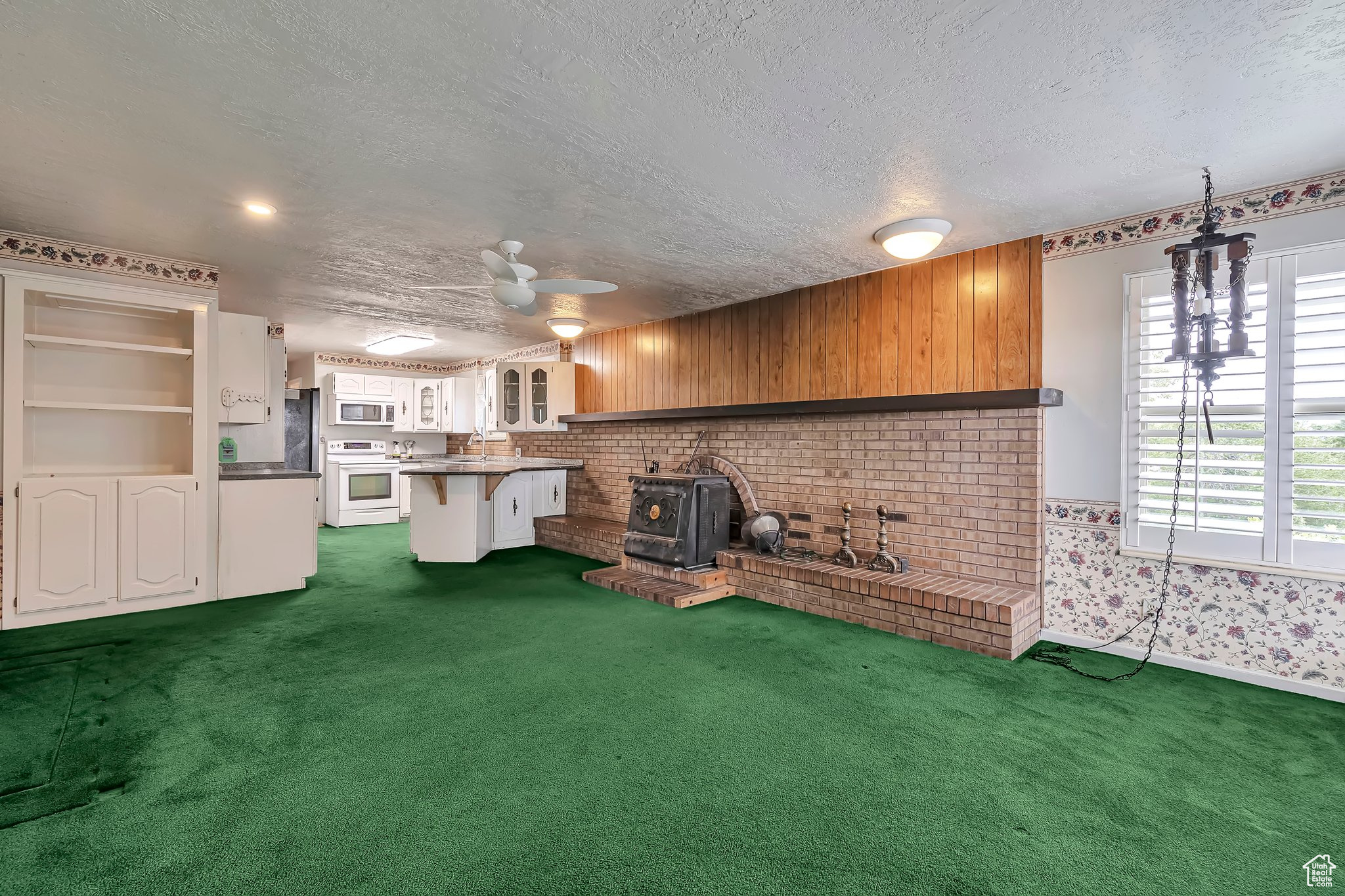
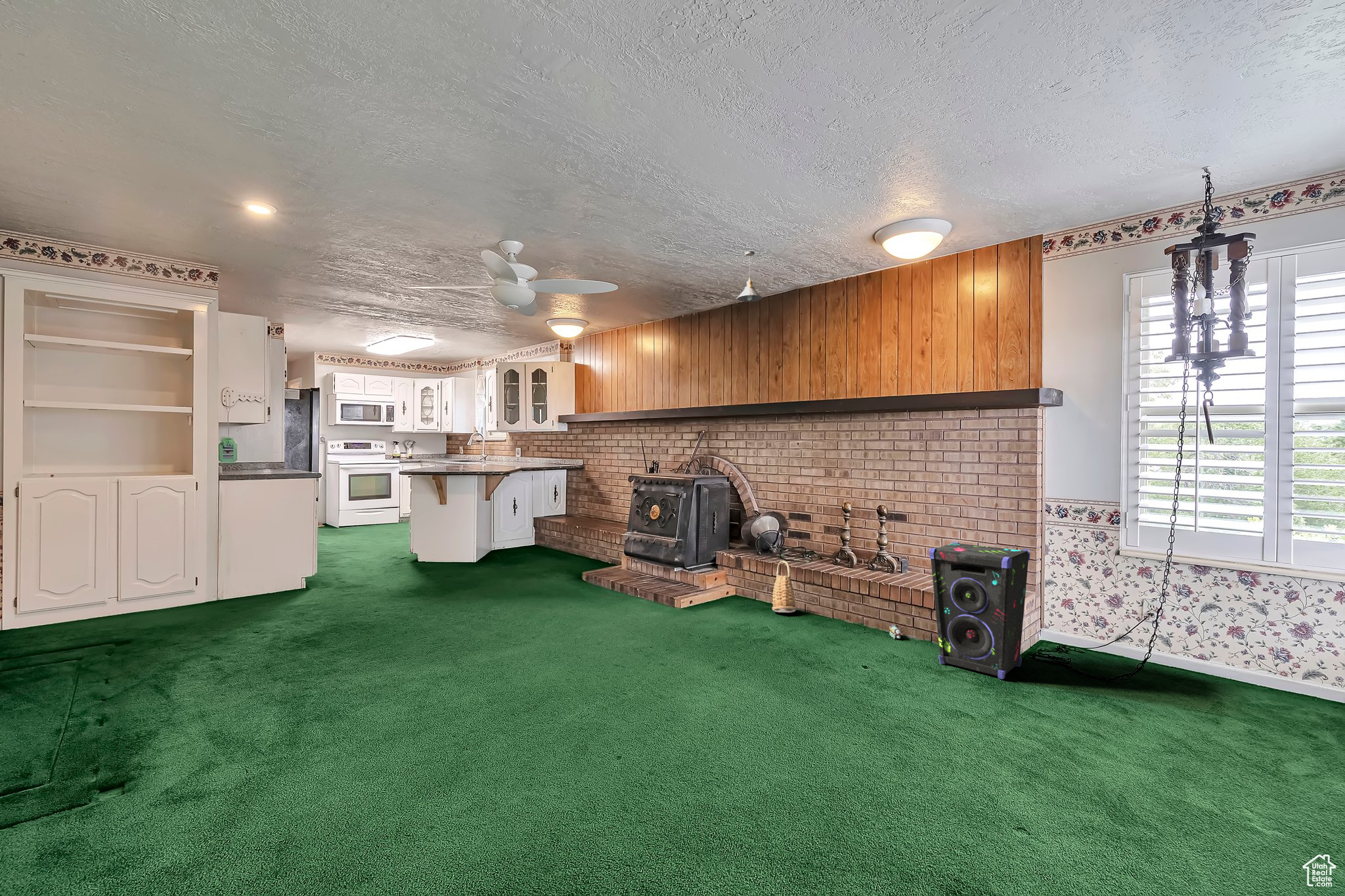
+ pendant light (749, 276)
+ basket (783, 587)
+ speaker (979, 607)
+ toy train (894, 631)
